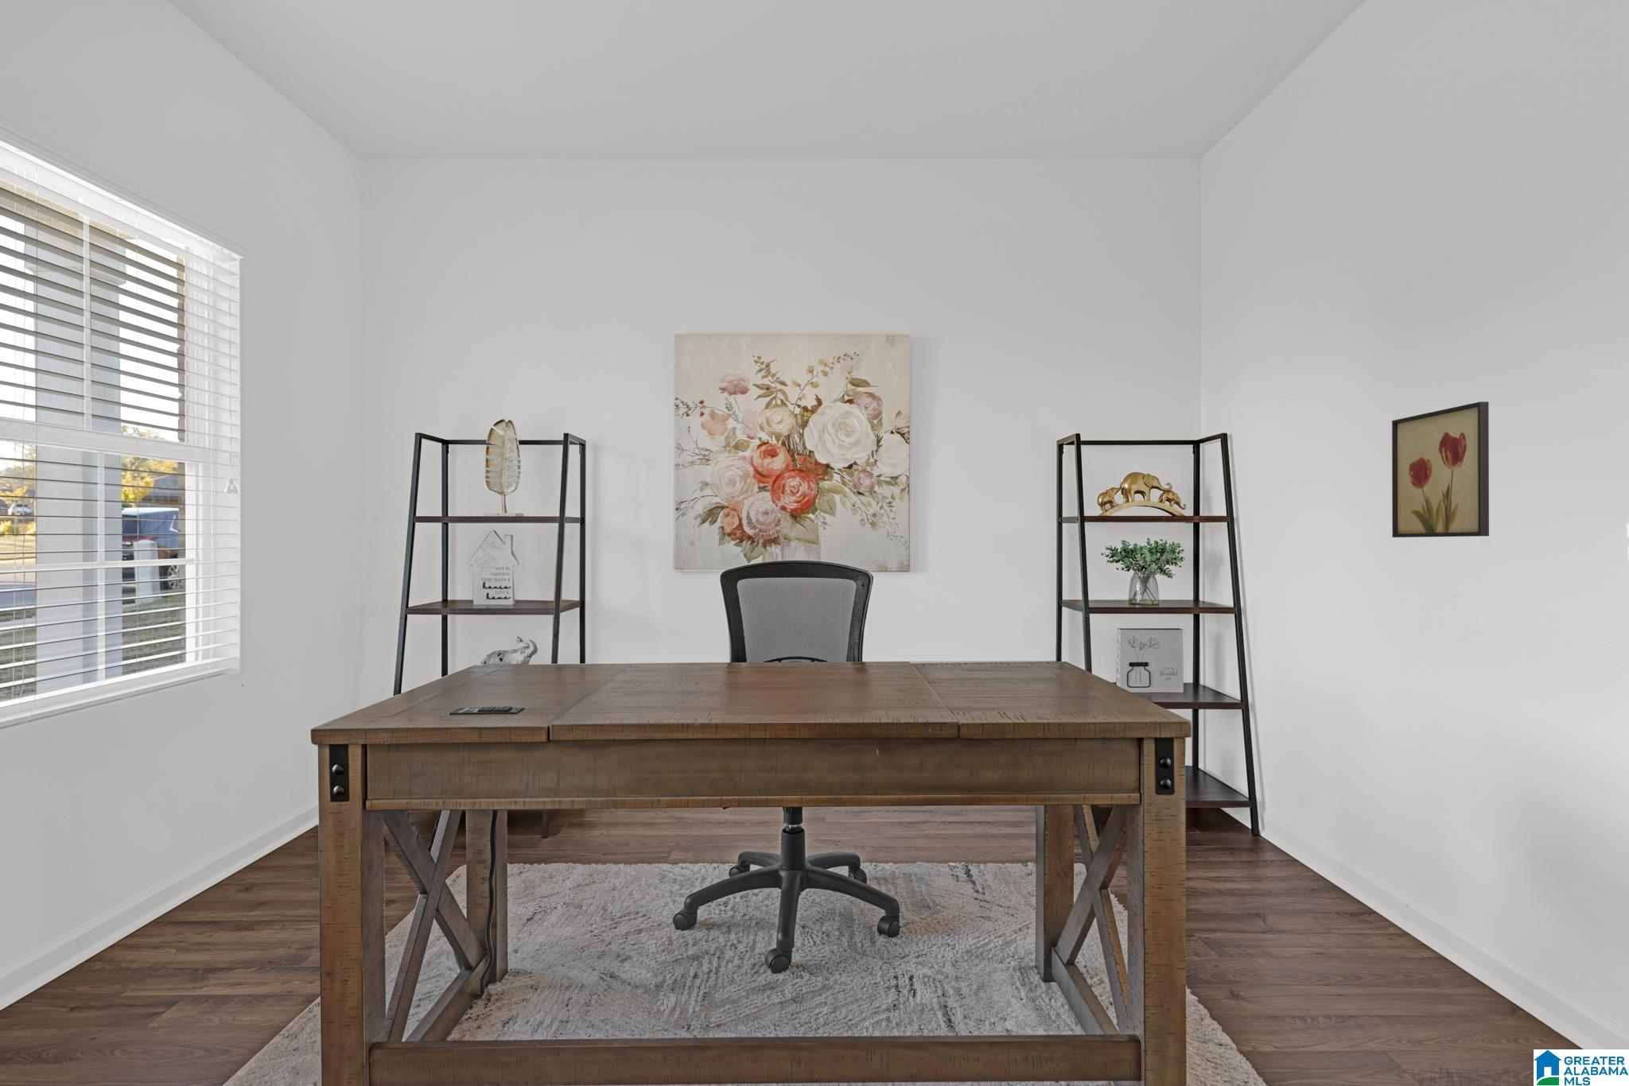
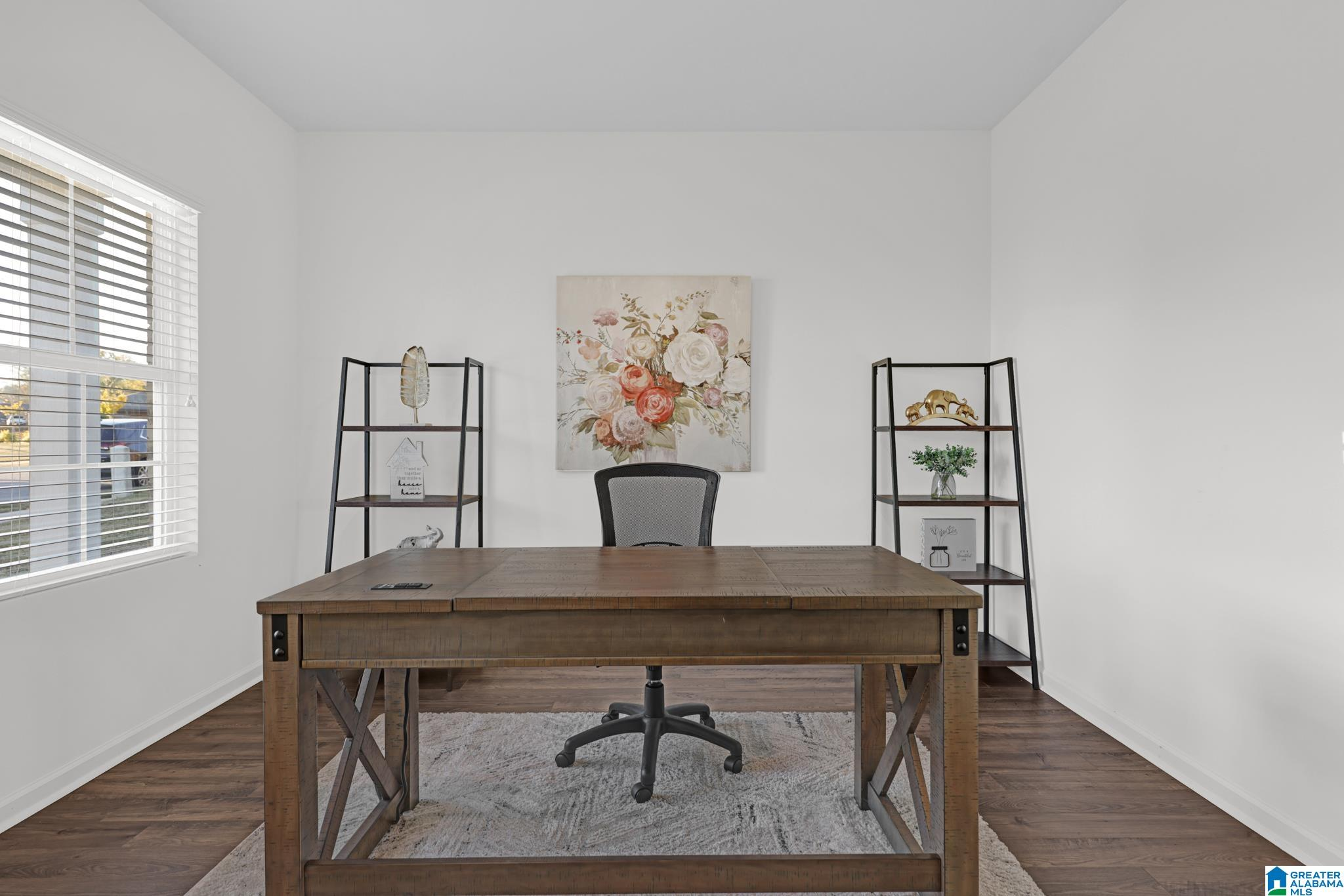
- wall art (1440, 474)
